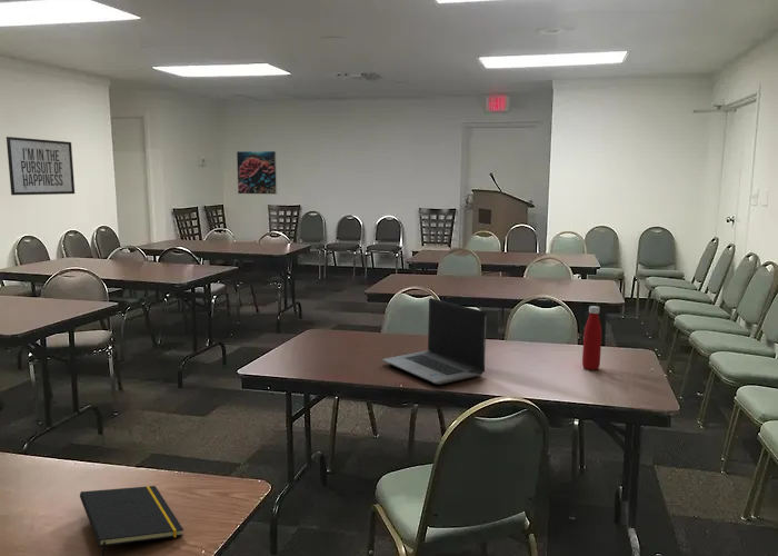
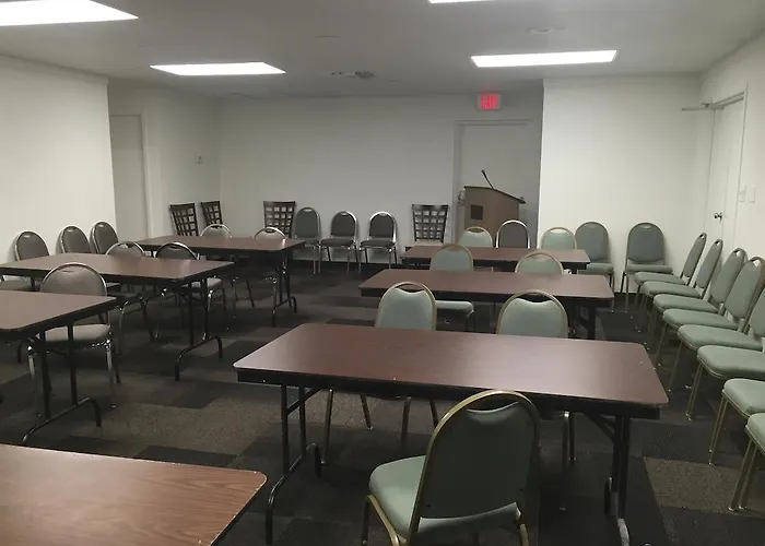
- notepad (129, 513)
- mirror (42, 167)
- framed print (257, 172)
- laptop computer (432, 338)
- bottle (592, 337)
